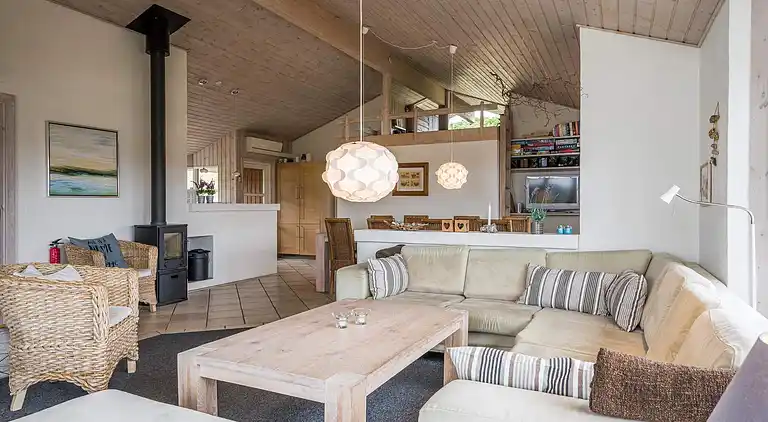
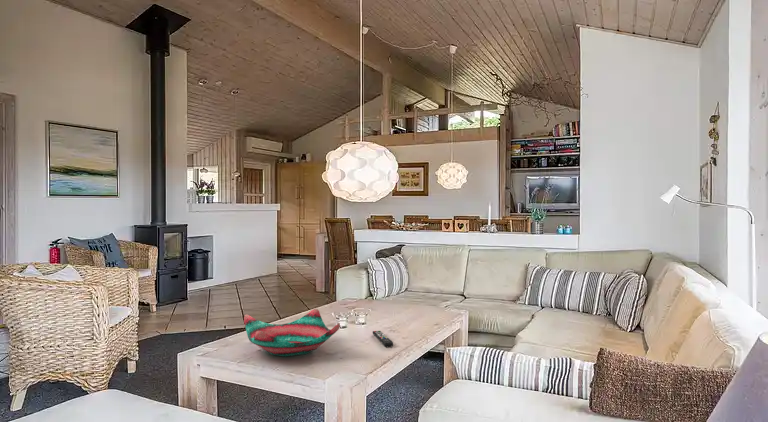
+ decorative bowl (290, 334)
+ remote control (382, 338)
